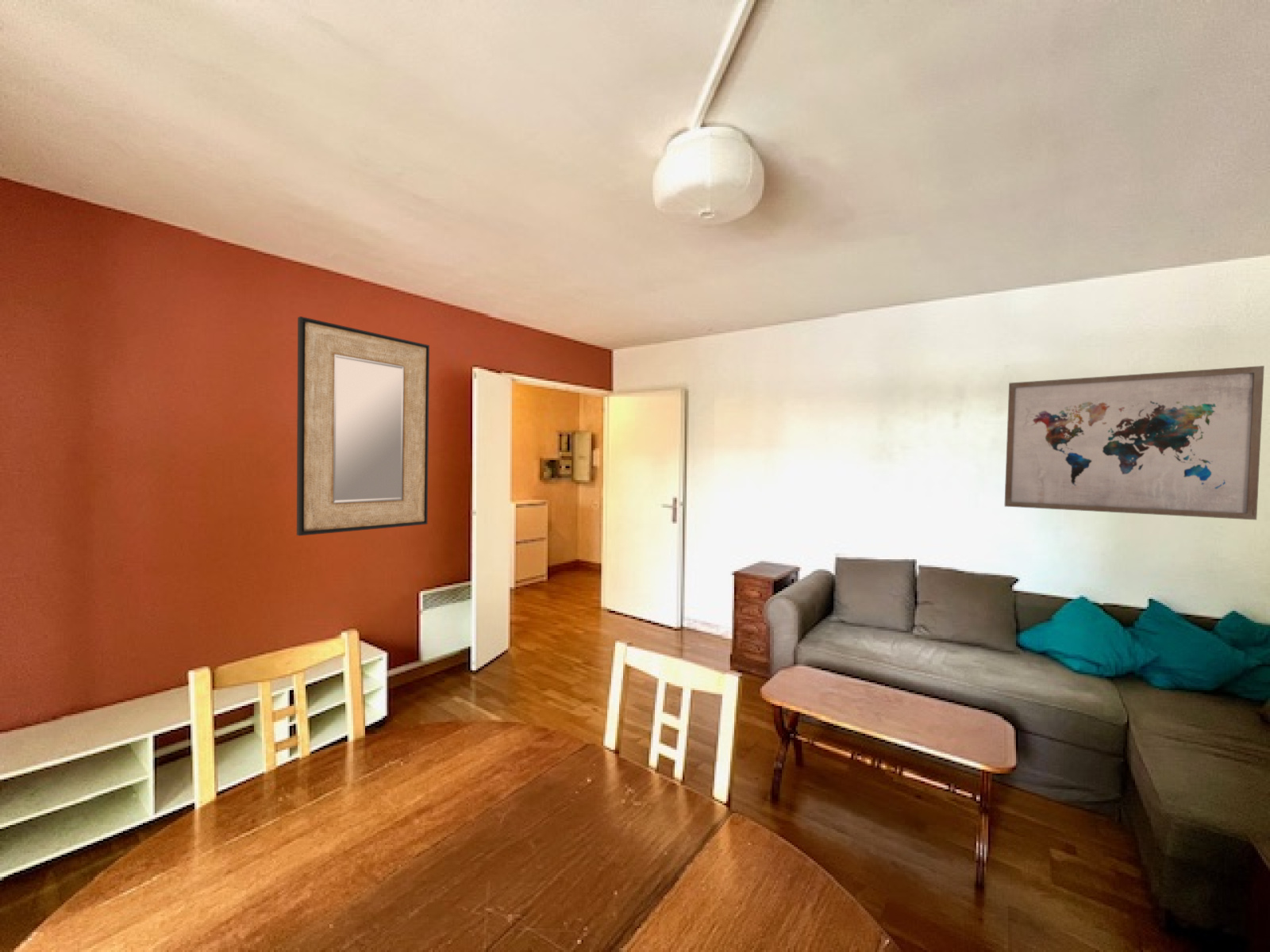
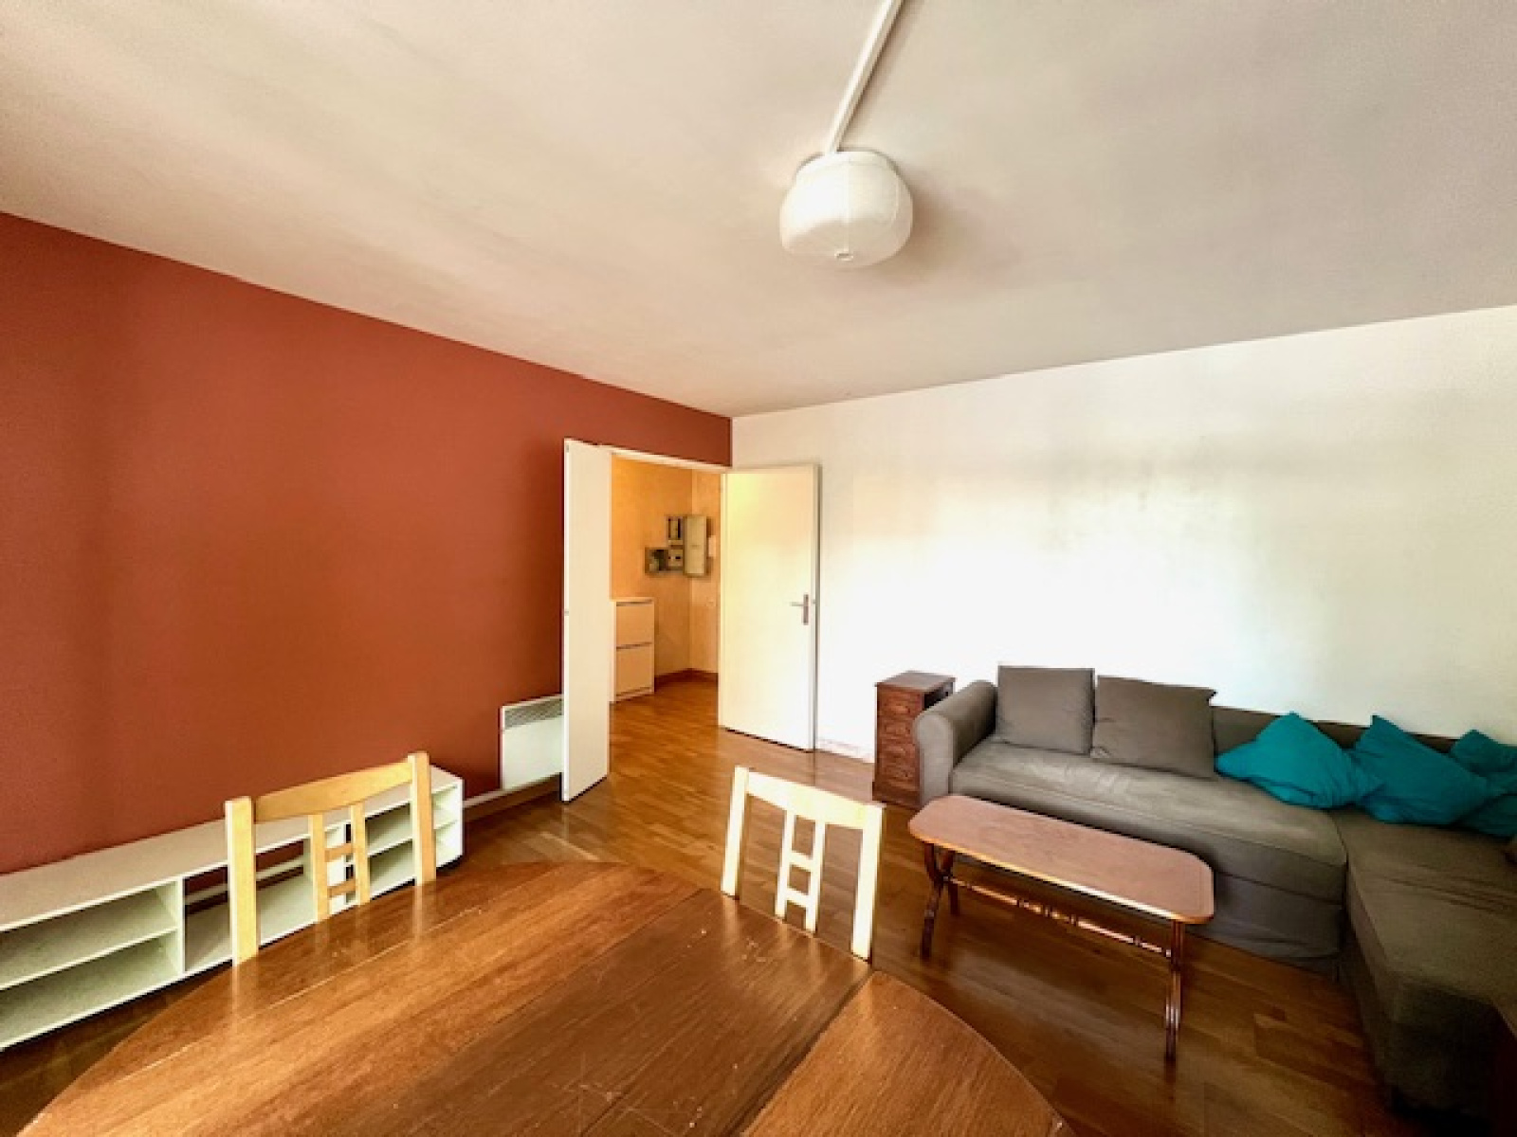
- home mirror (369, 431)
- wall art (1119, 443)
